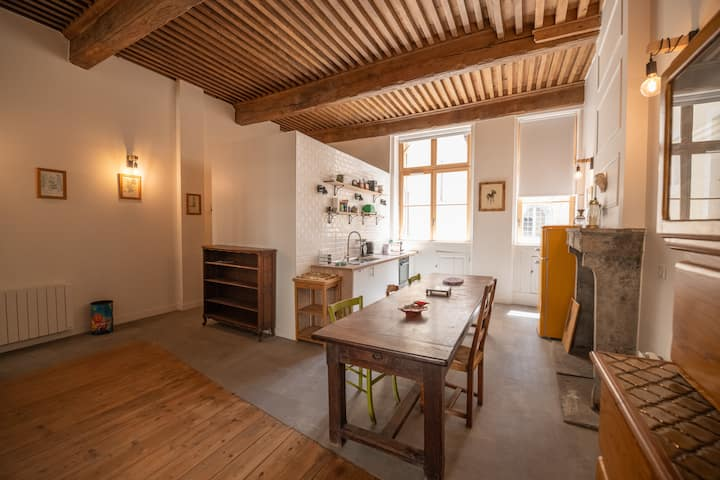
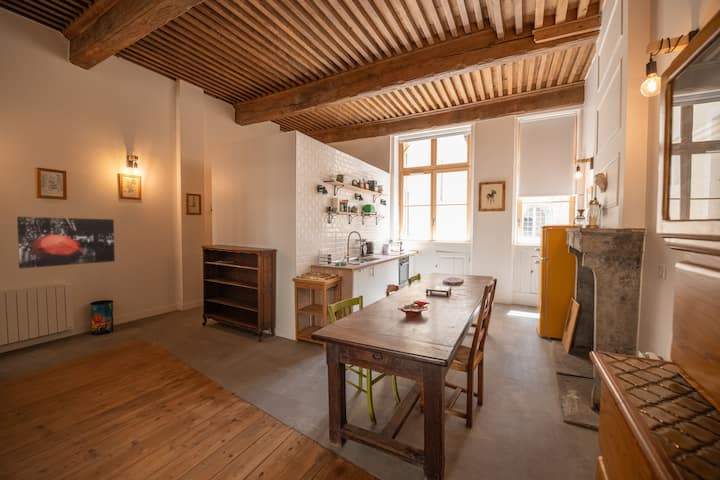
+ wall art (71, 241)
